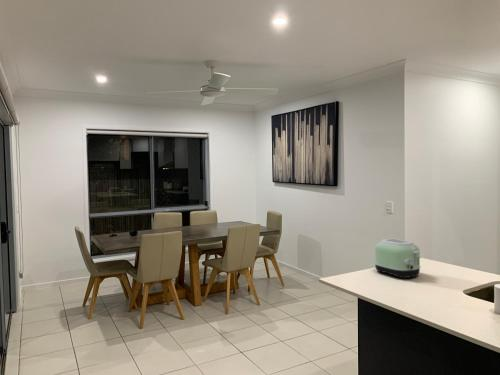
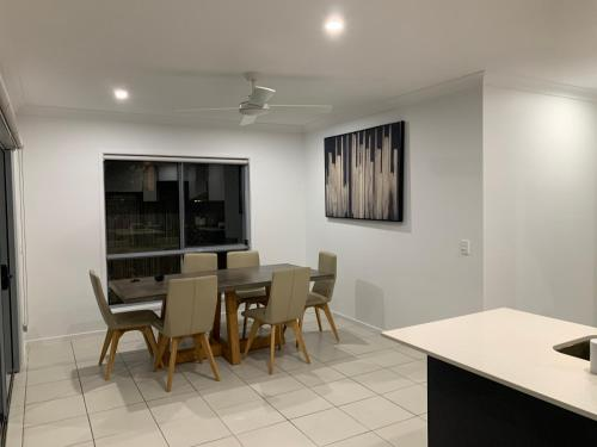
- toaster (398, 257)
